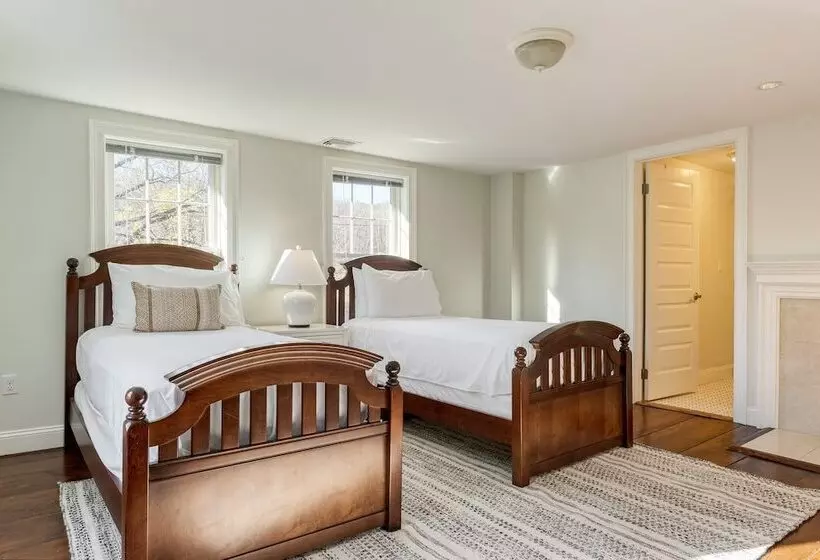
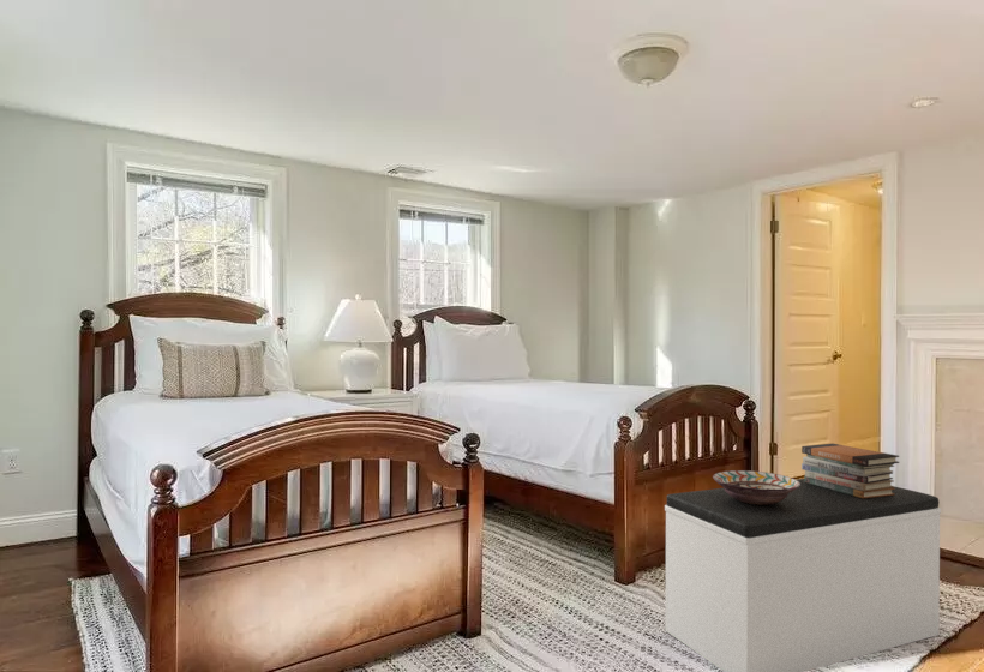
+ book stack (847, 468)
+ decorative bowl (755, 488)
+ bench (800, 563)
